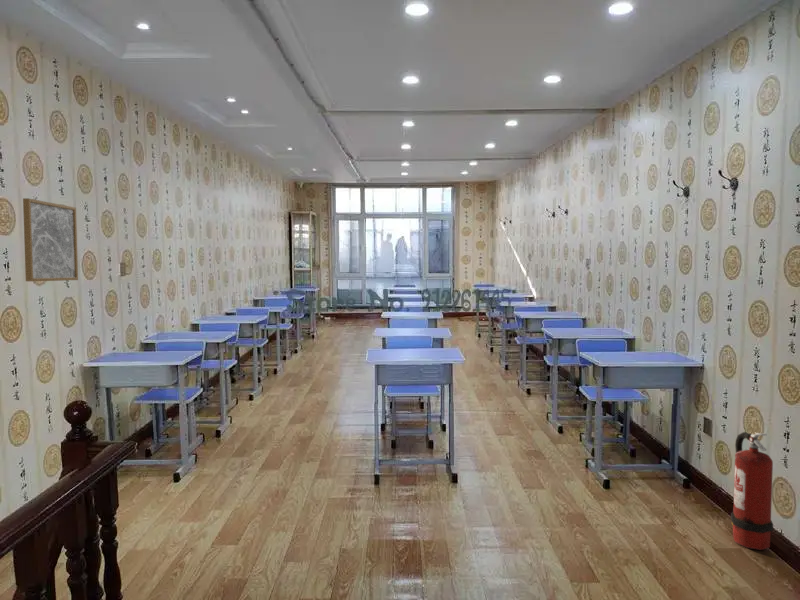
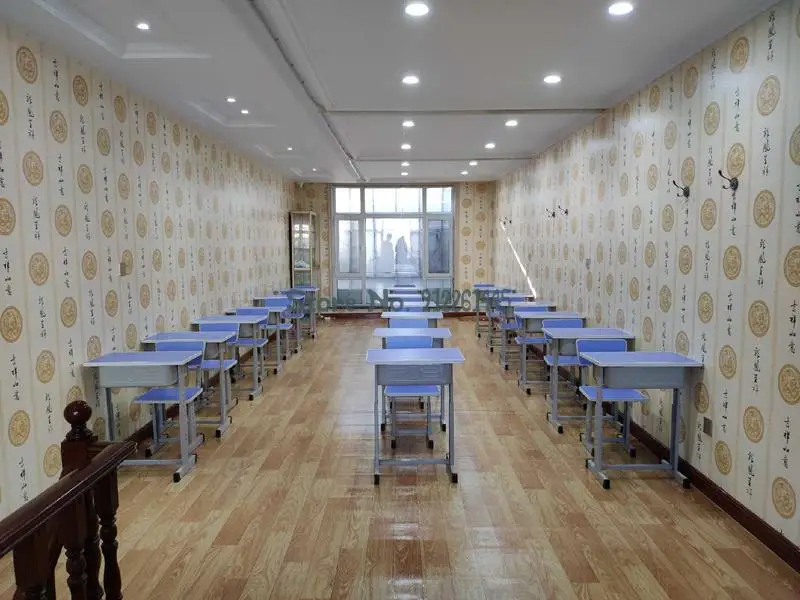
- wall art (52, 242)
- fire extinguisher (749, 484)
